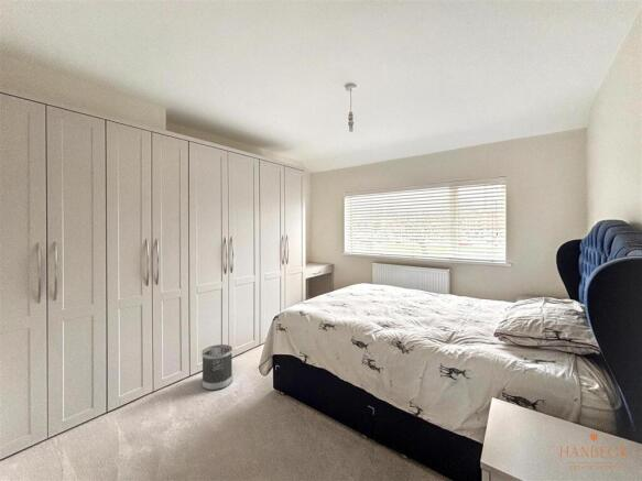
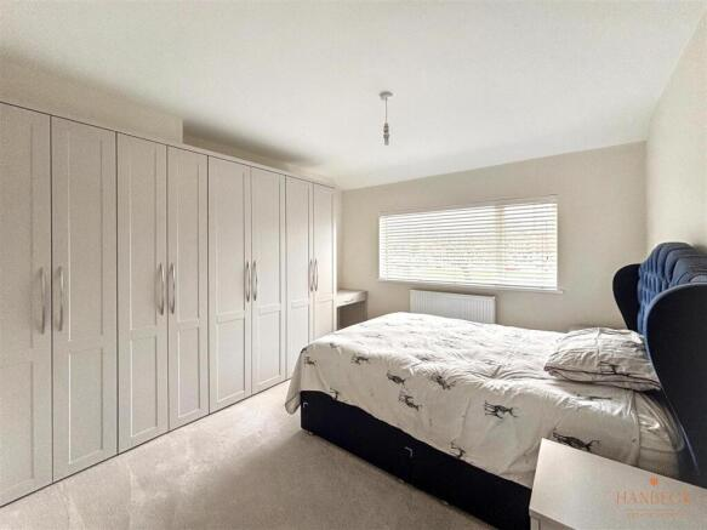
- wastebasket (217, 365)
